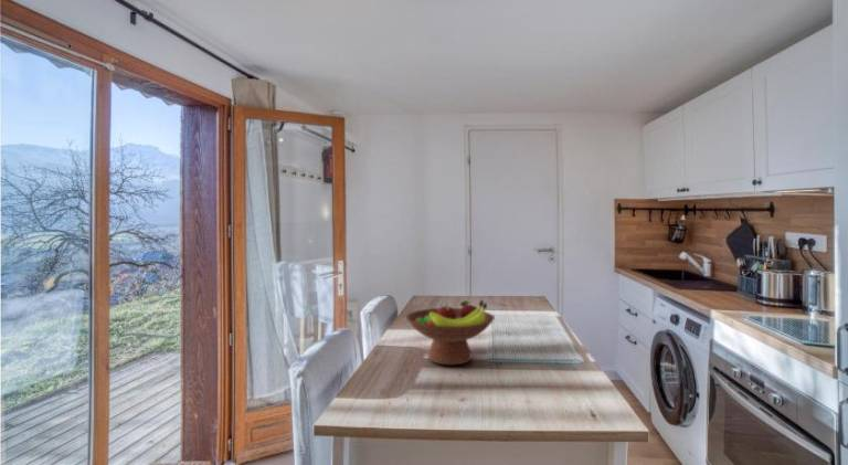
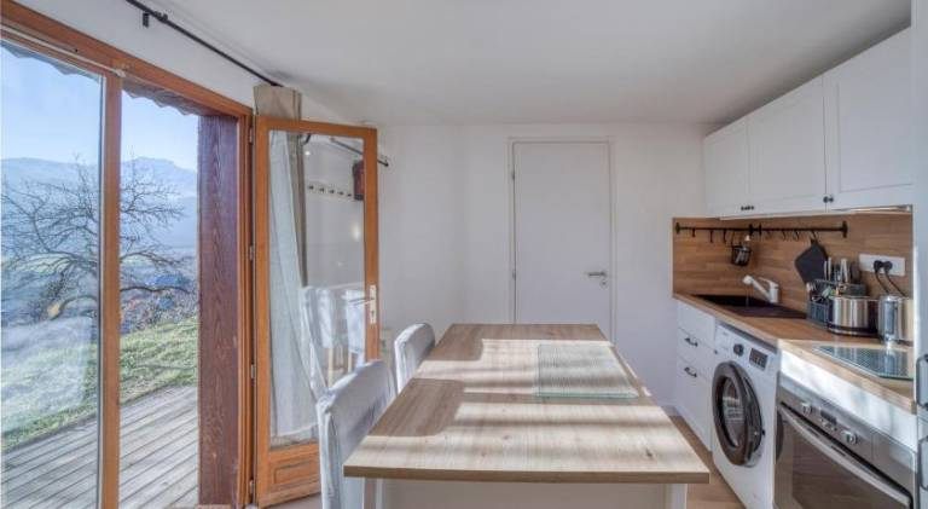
- fruit bowl (449, 328)
